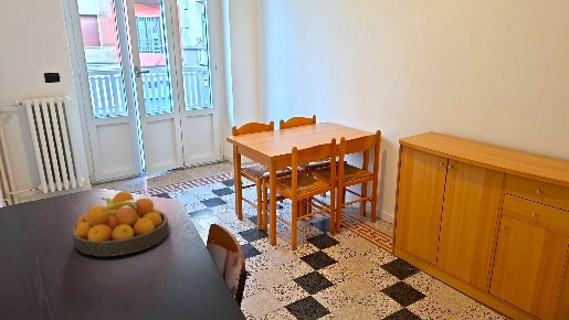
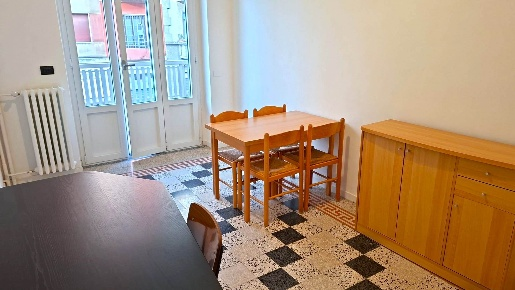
- fruit bowl (120, 217)
